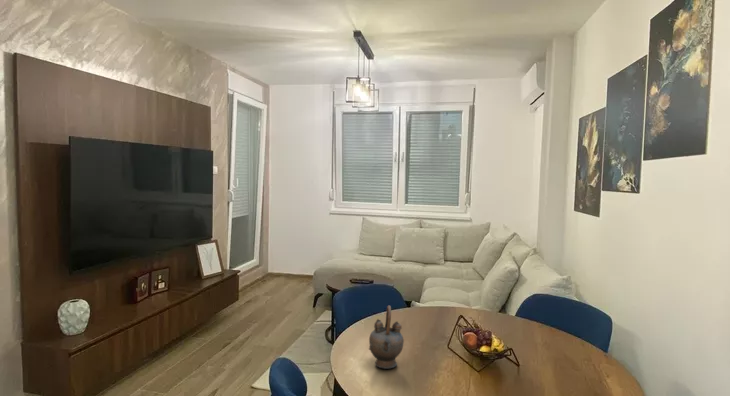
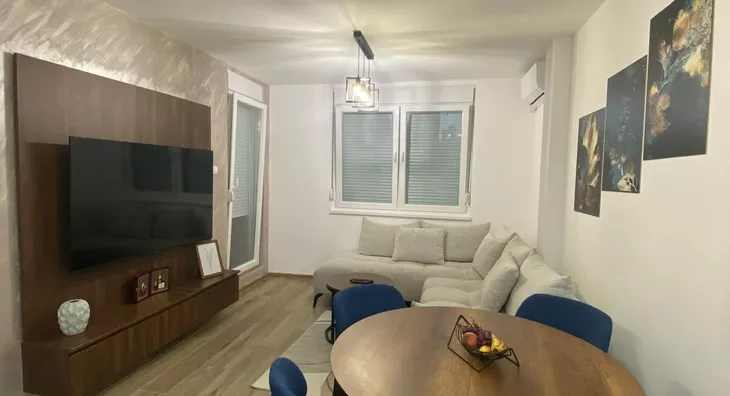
- teapot (386, 336)
